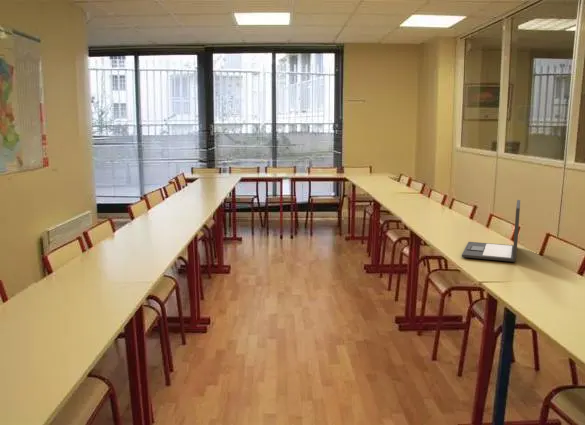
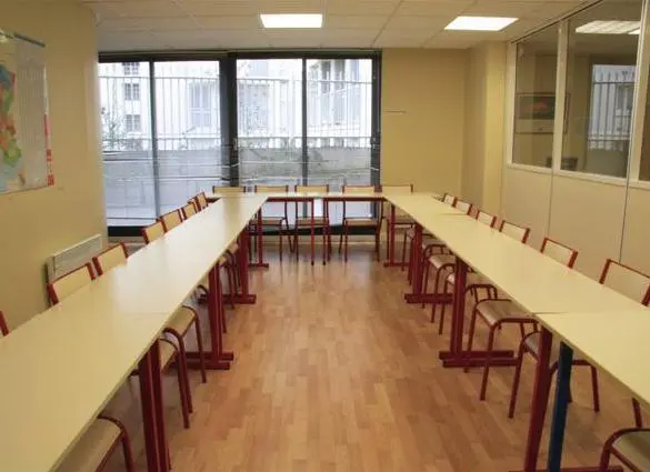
- laptop (490, 243)
